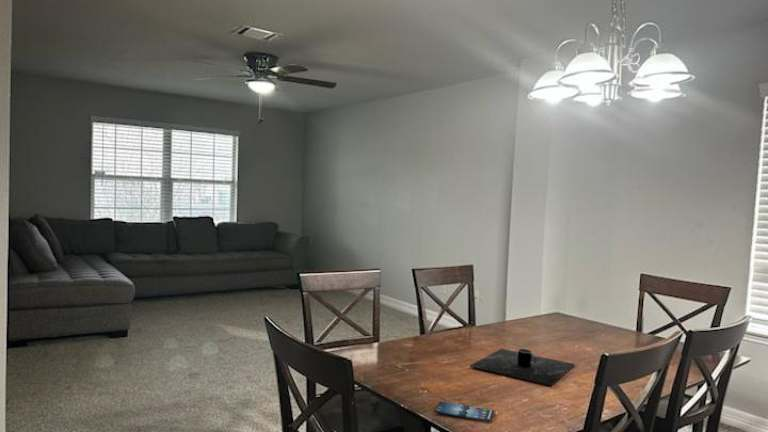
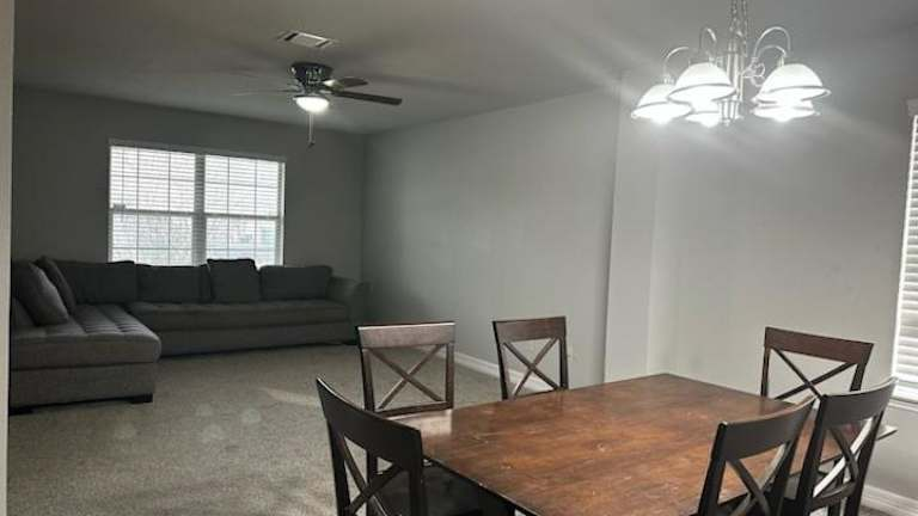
- placemat (524, 357)
- smartphone (464, 411)
